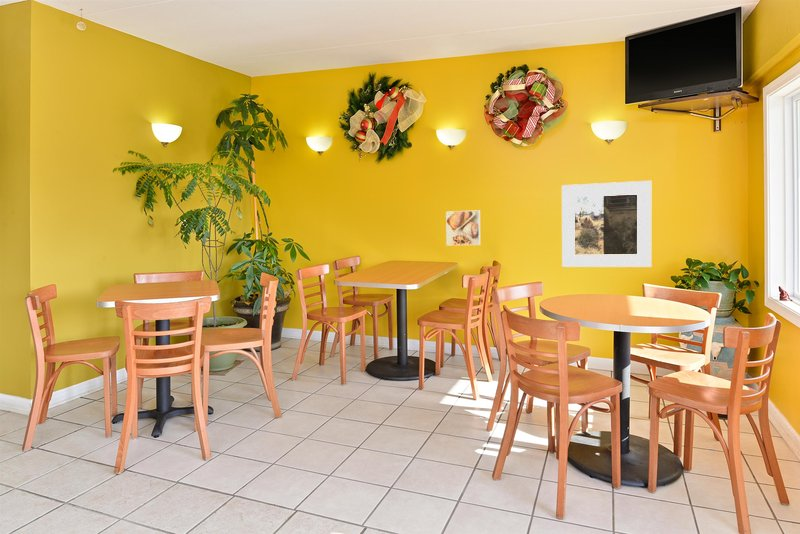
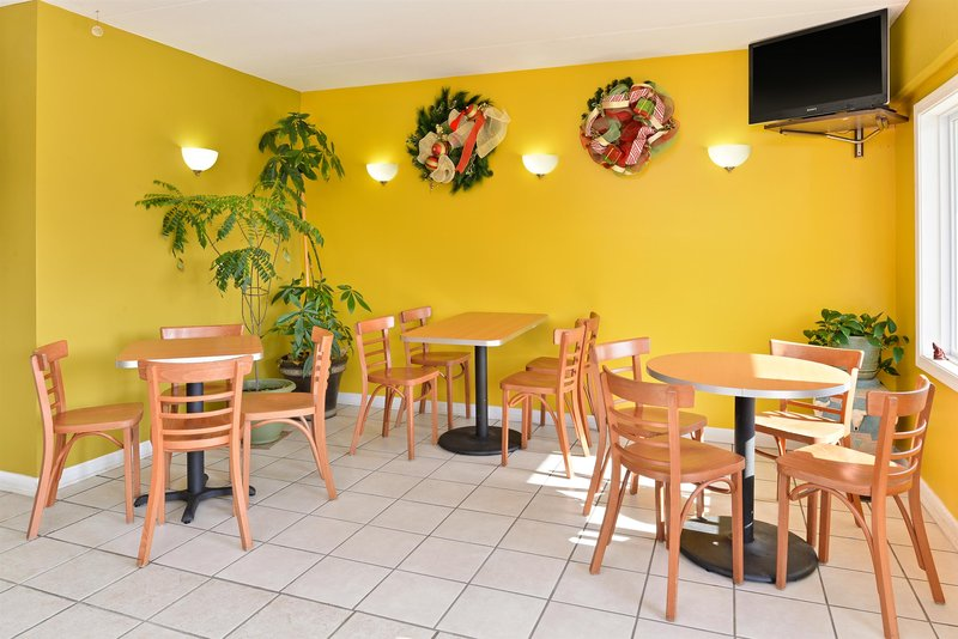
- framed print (605, 225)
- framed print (463, 228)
